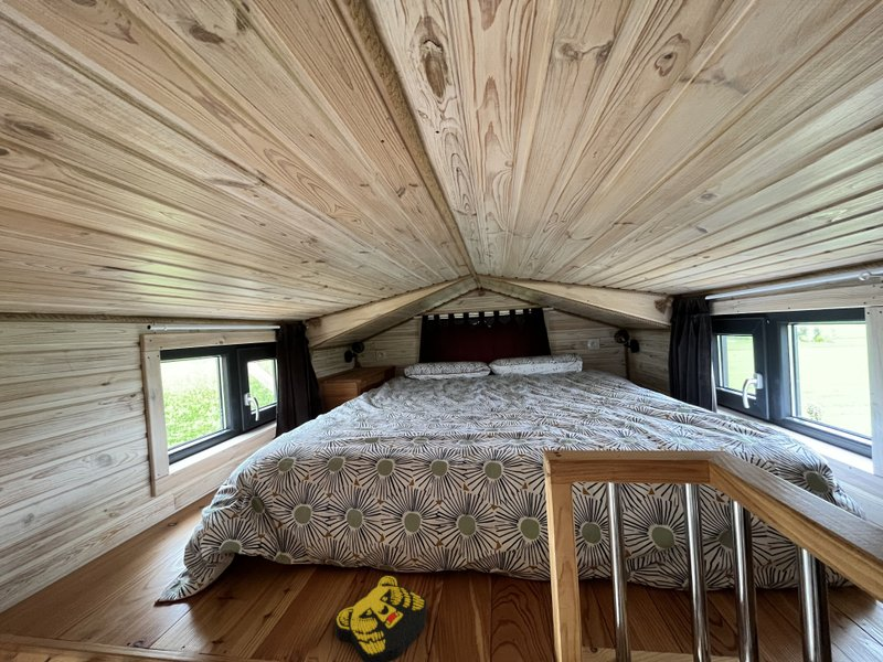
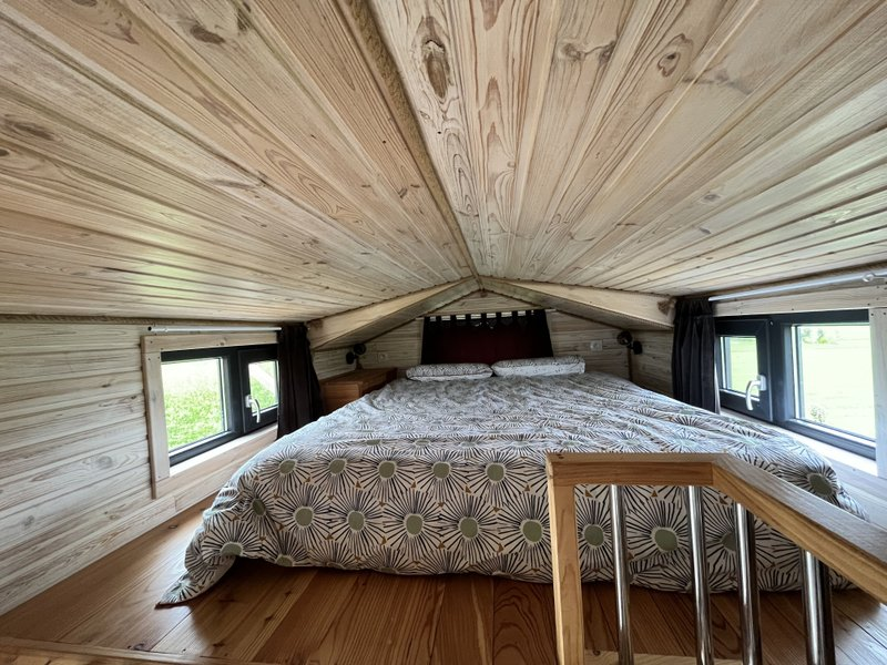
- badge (384, 617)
